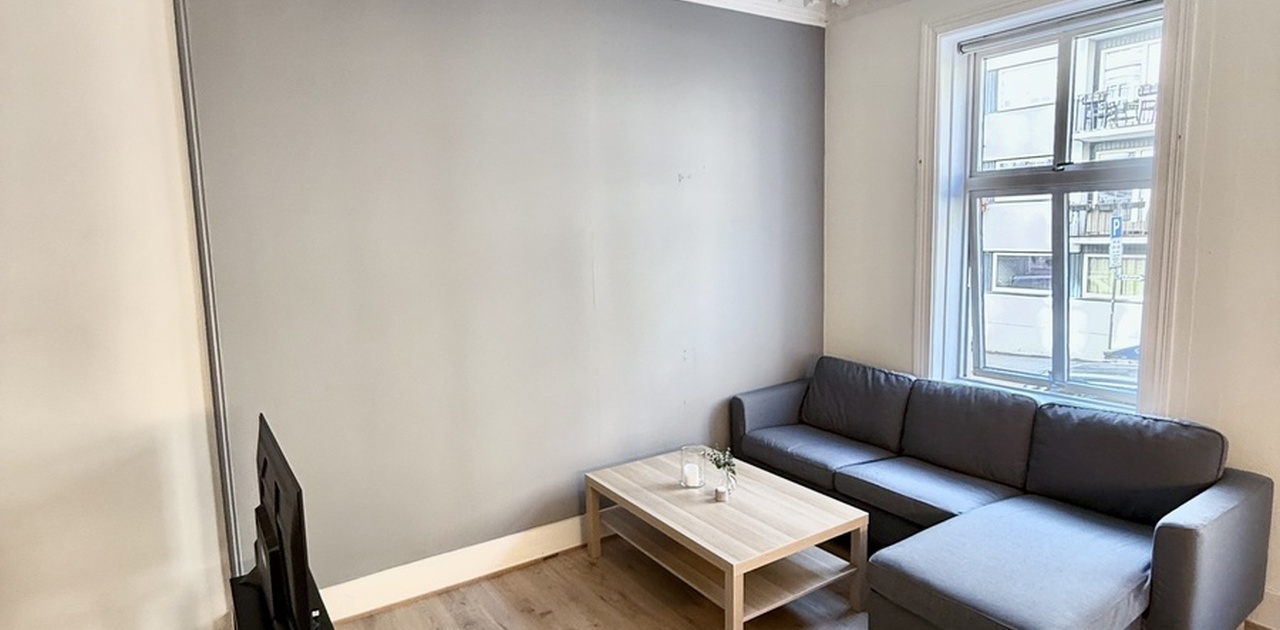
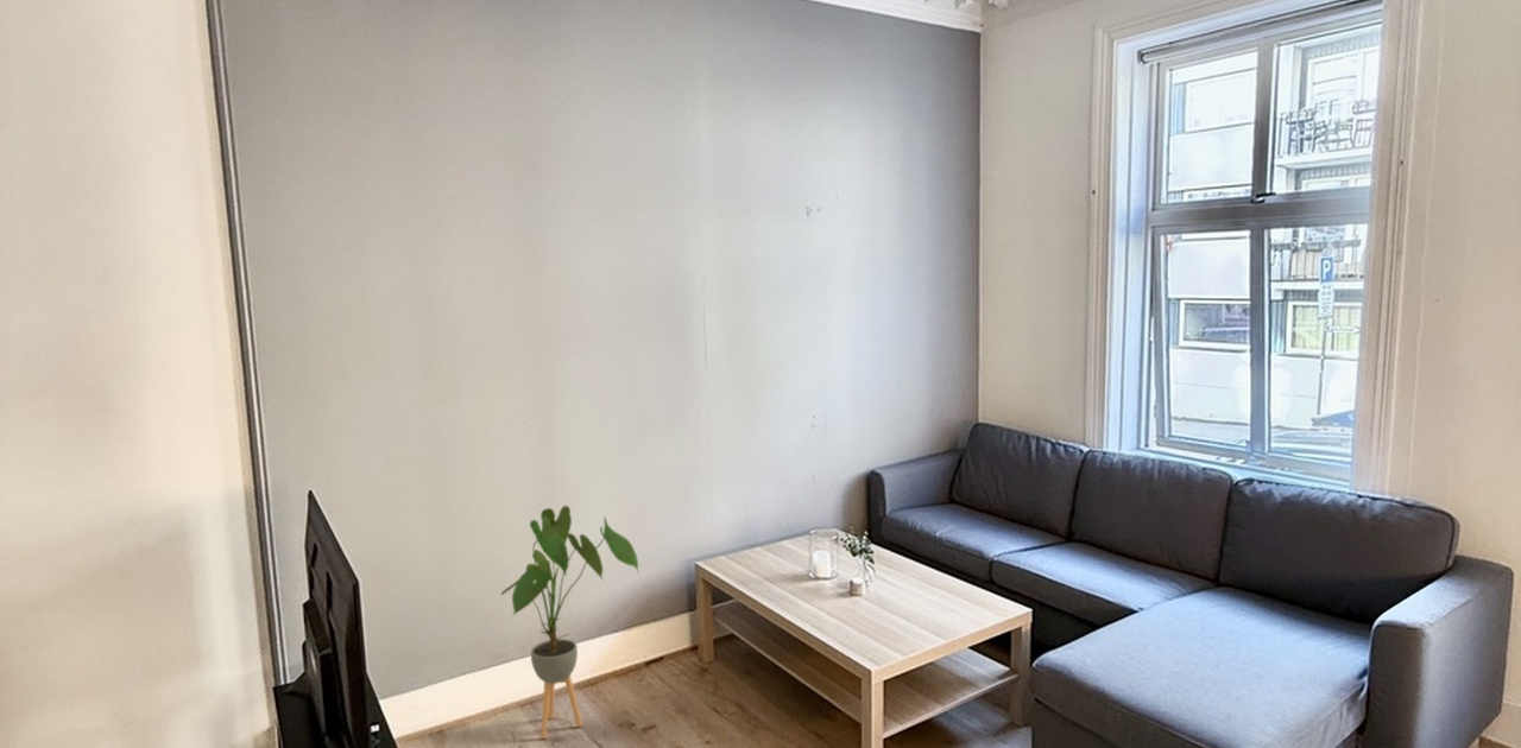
+ house plant (560, 617)
